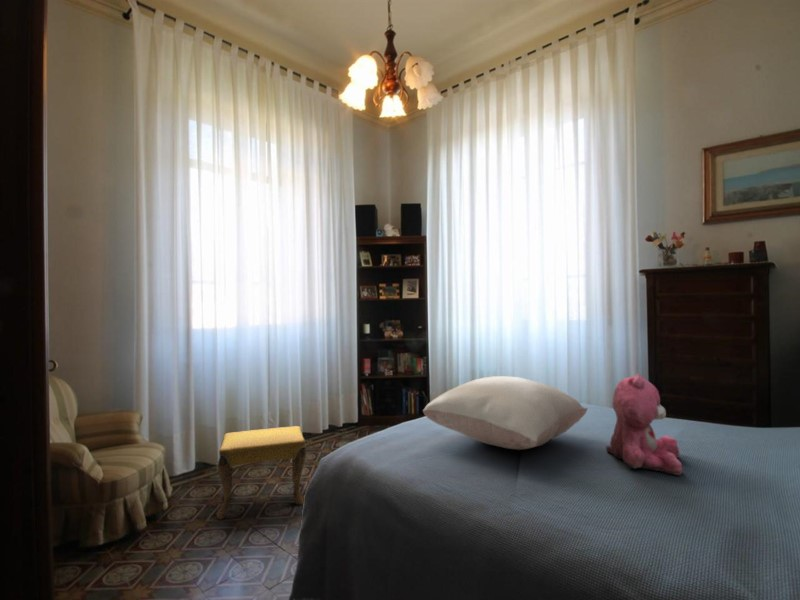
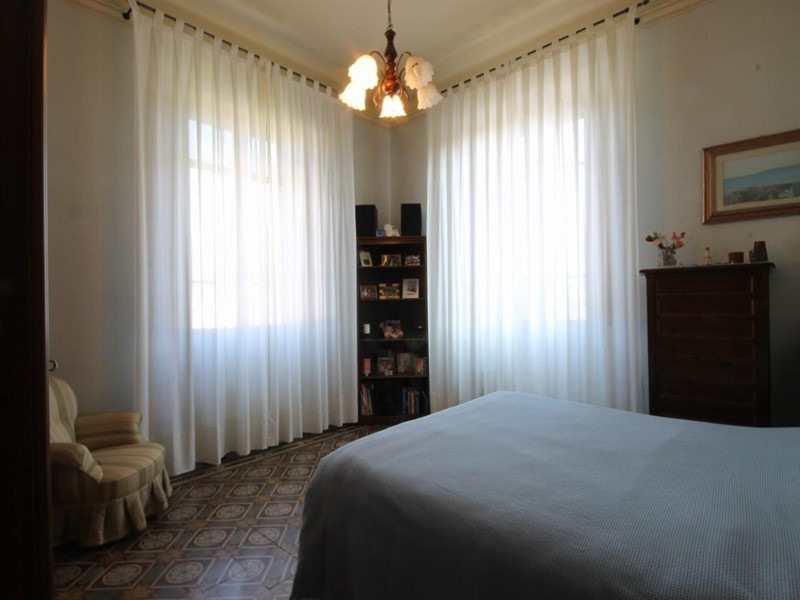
- teddy bear (643, 416)
- footstool (262, 461)
- pillow (504, 408)
